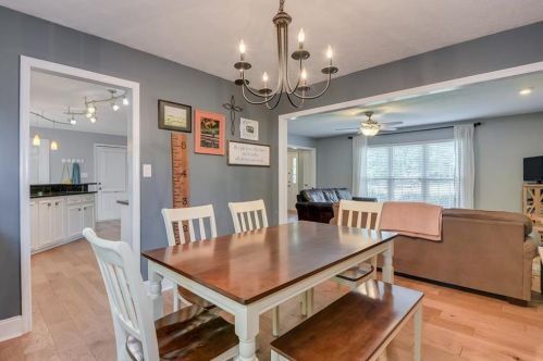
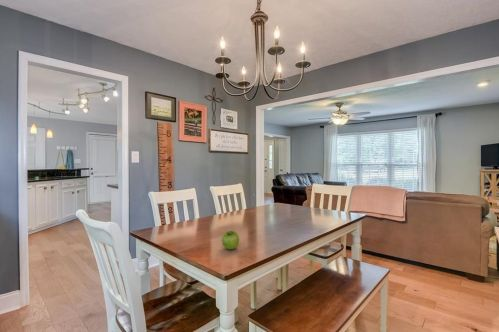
+ fruit (230, 240)
